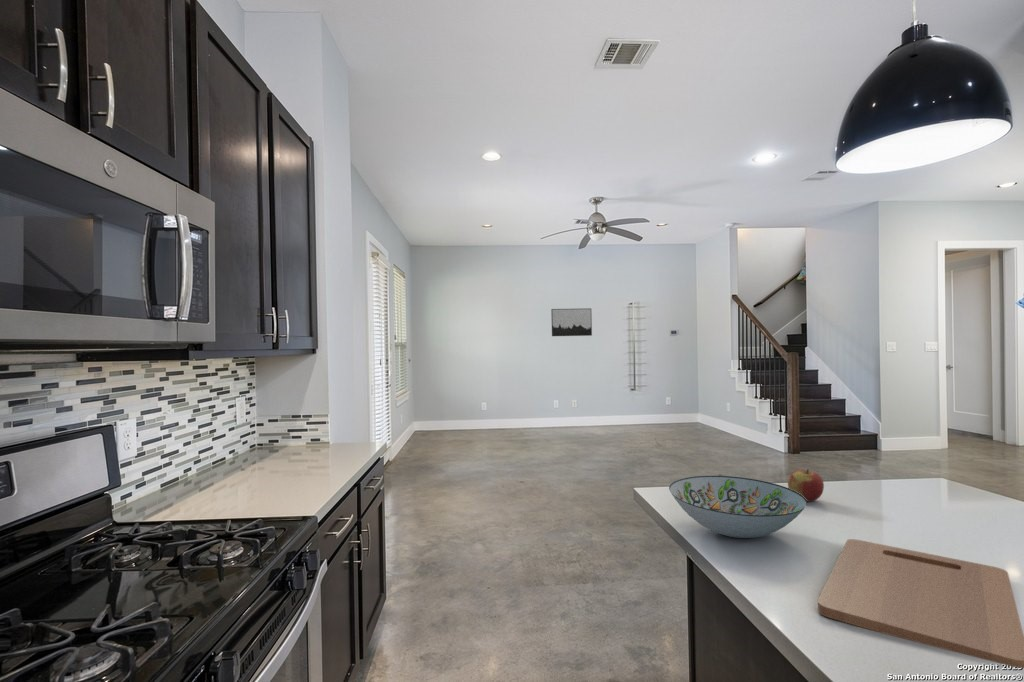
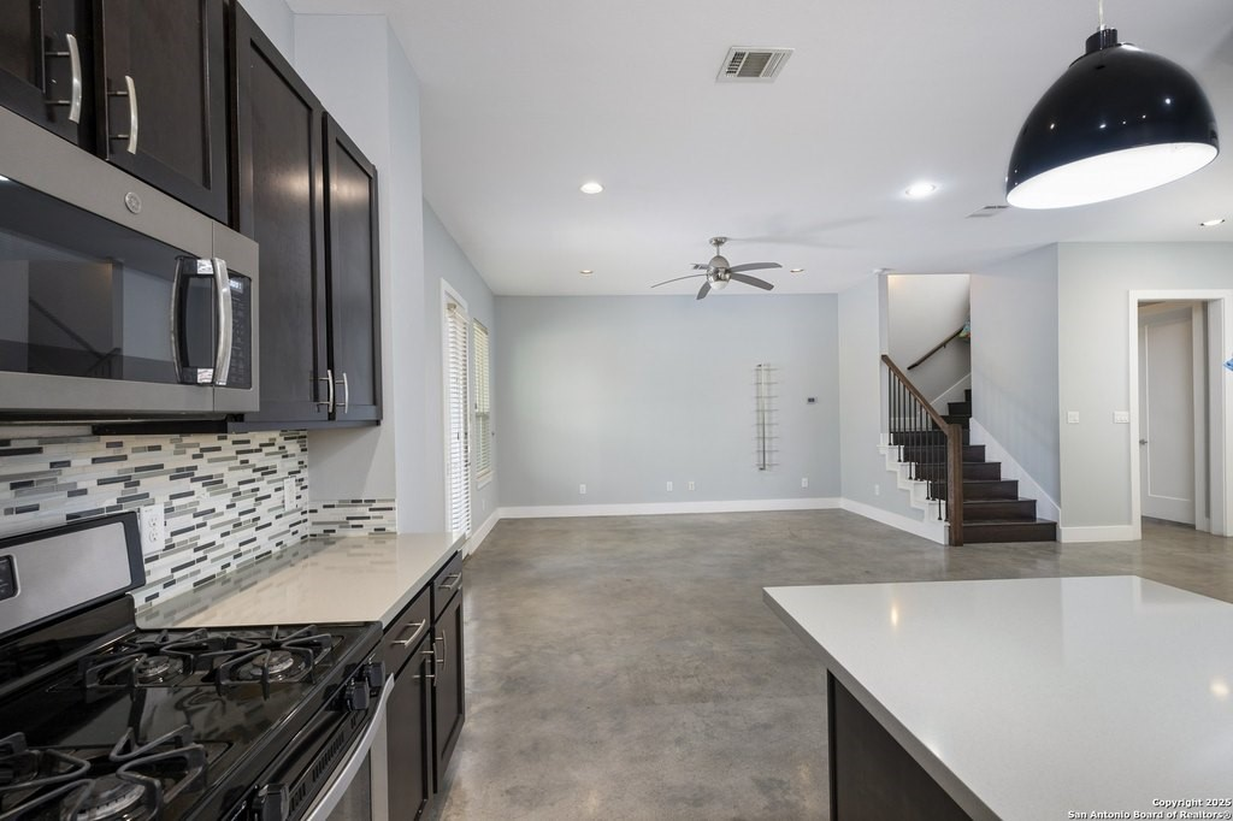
- apple (805, 483)
- decorative bowl (735, 512)
- wall art (571, 322)
- cutting board (917, 590)
